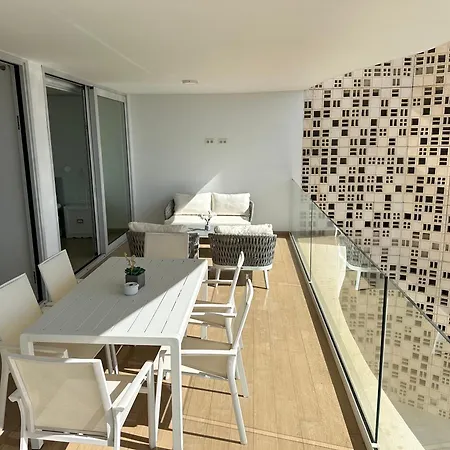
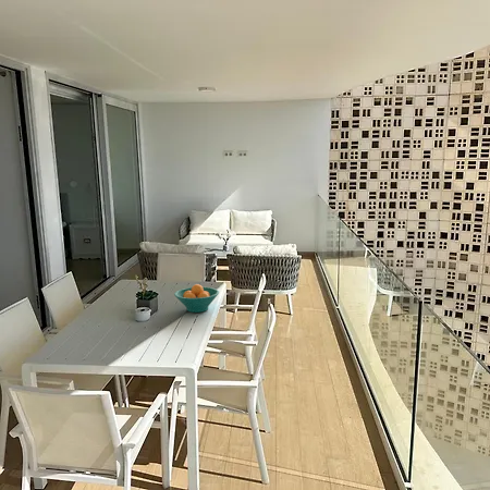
+ fruit bowl (197, 296)
